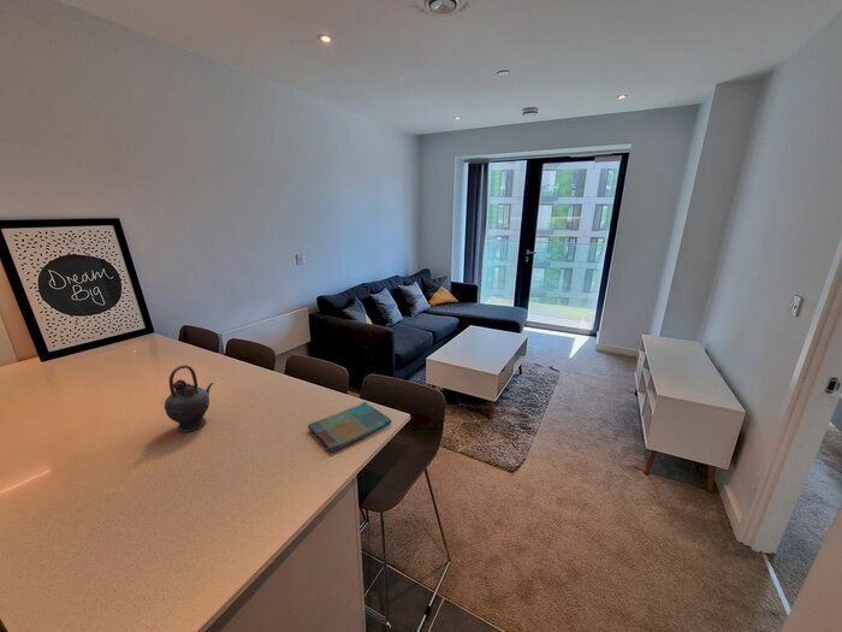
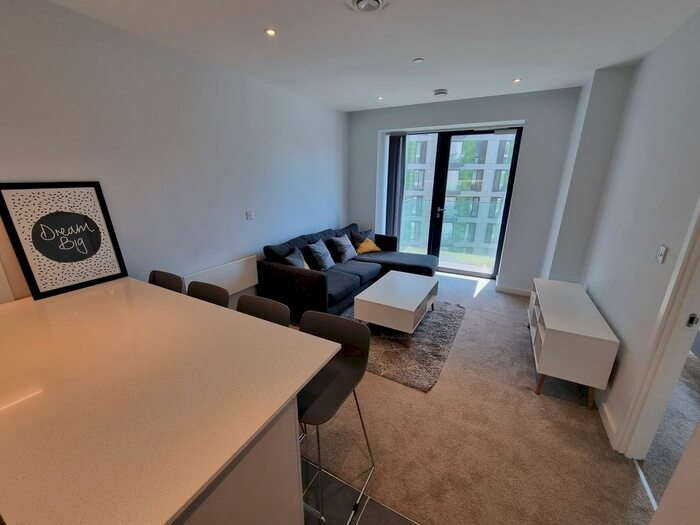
- dish towel (350, 424)
- teapot (190, 395)
